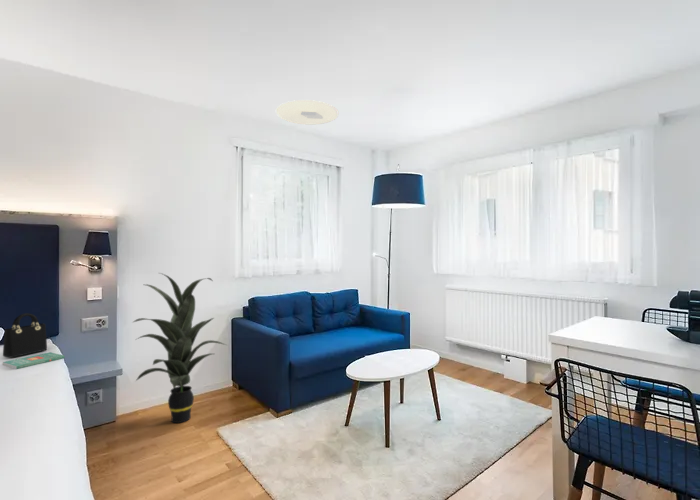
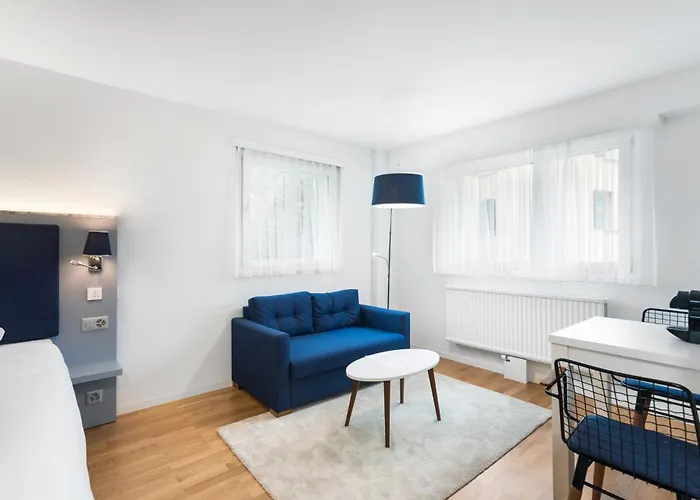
- indoor plant (174, 345)
- handbag (25, 333)
- ceiling light (307, 110)
- book (34, 360)
